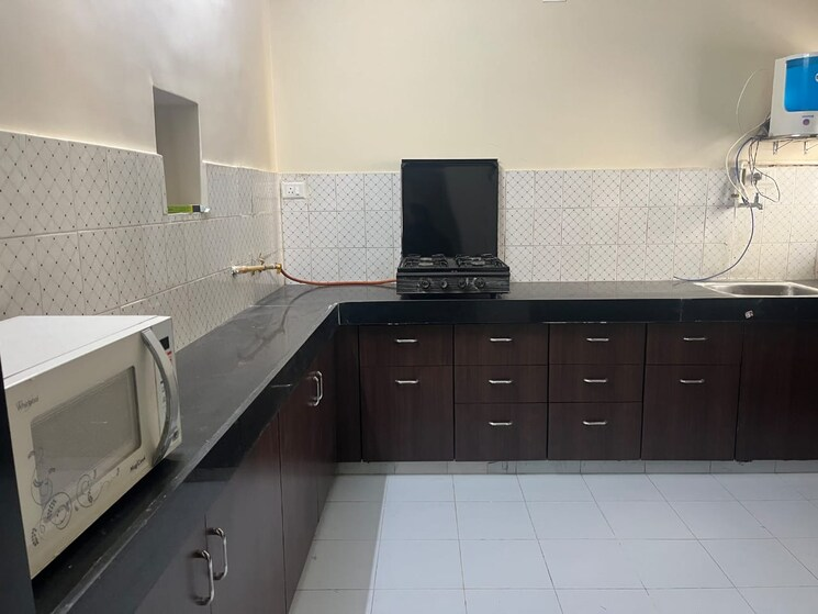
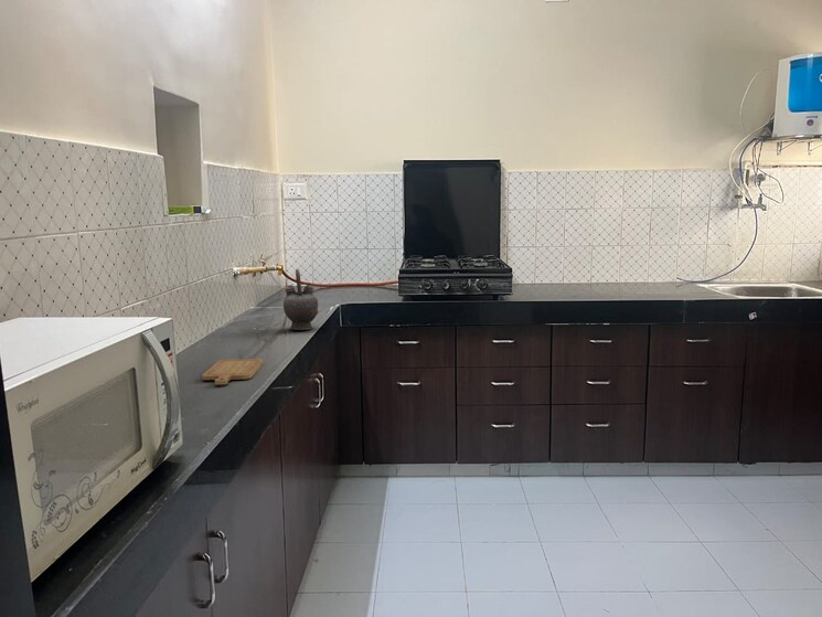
+ chopping board (232, 371)
+ teapot (300, 298)
